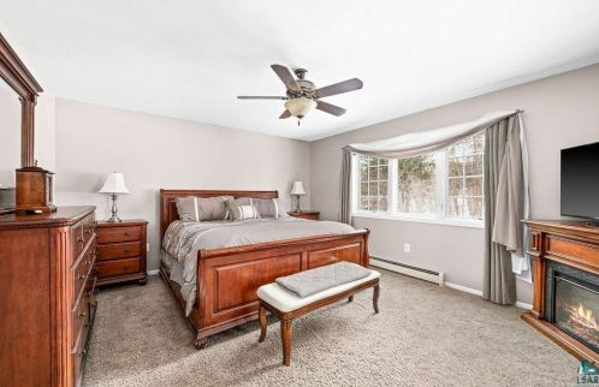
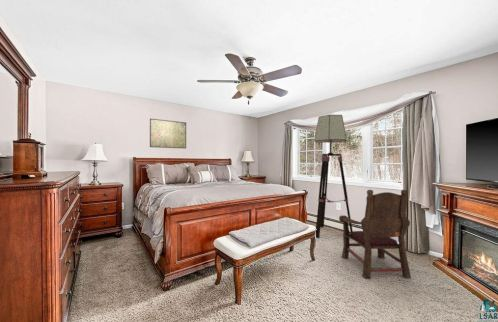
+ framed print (168, 134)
+ armchair (373, 226)
+ floor lamp (327, 174)
